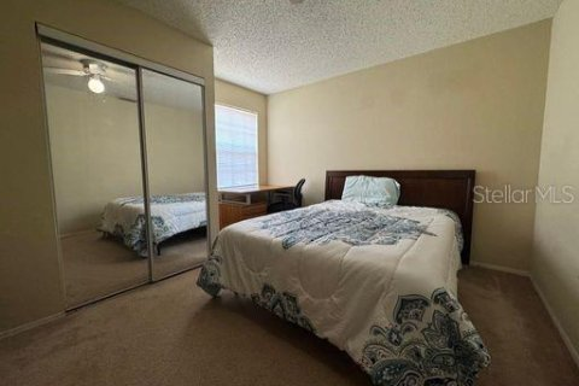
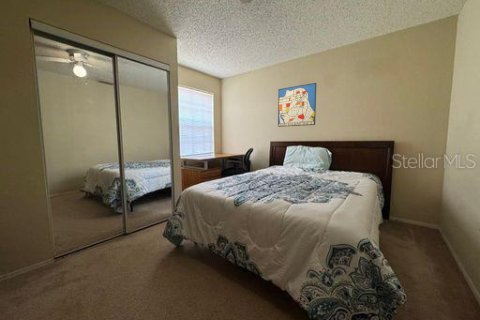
+ wall art (295, 106)
